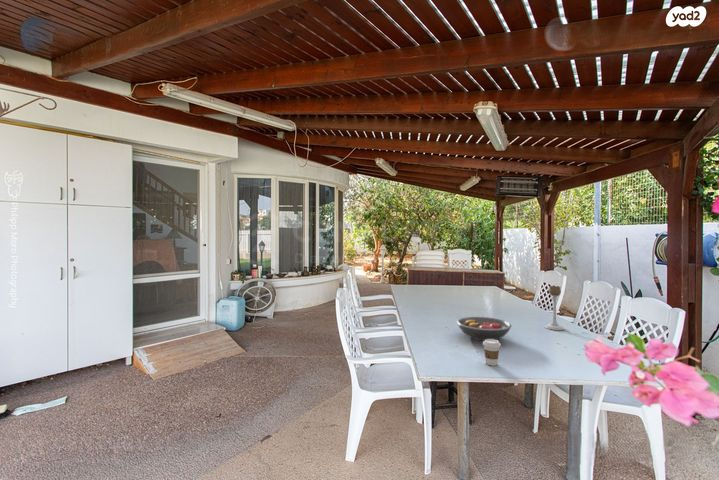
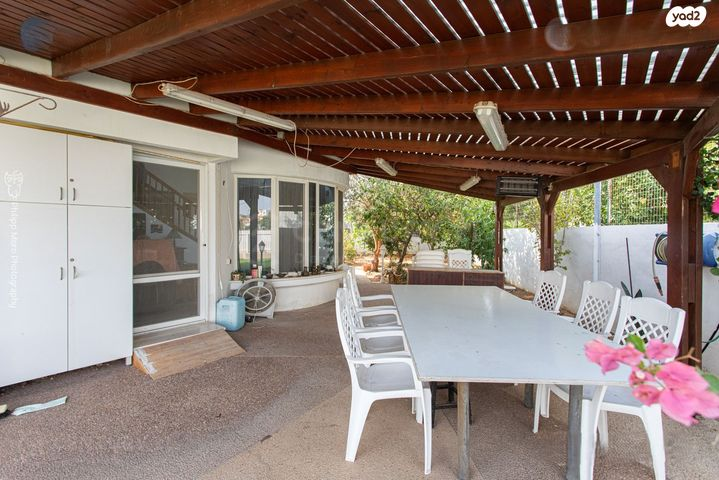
- candle holder (554, 307)
- fruit bowl (483, 328)
- coffee cup (491, 352)
